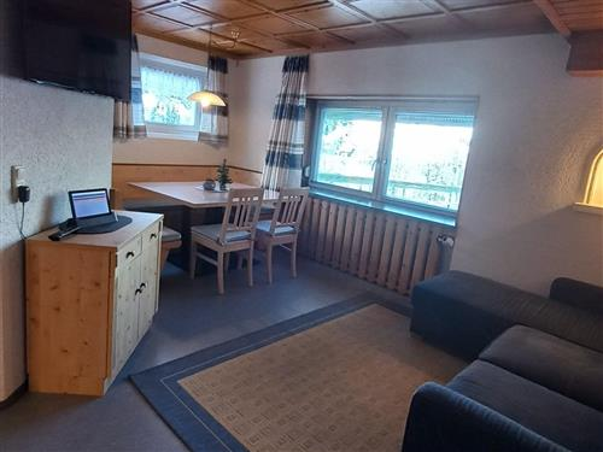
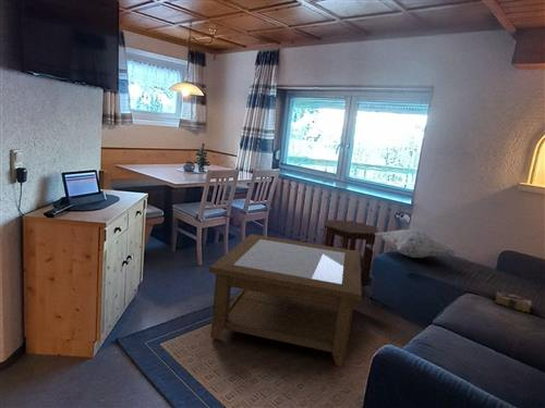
+ side table (350, 249)
+ coffee table (290, 289)
+ book (512, 300)
+ decorative pillow (412, 243)
